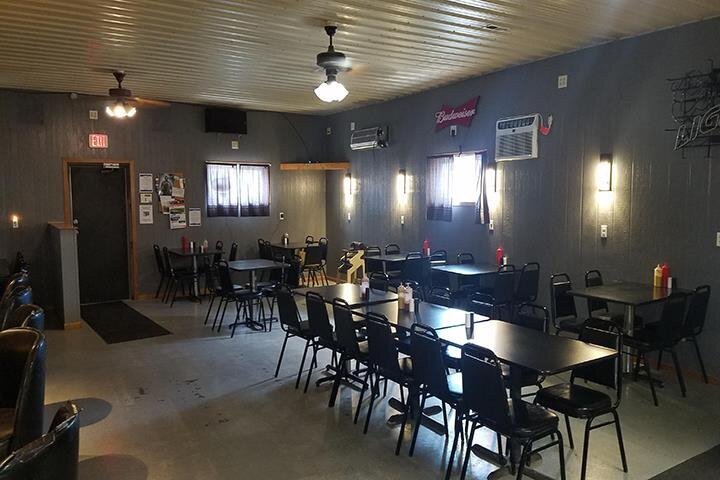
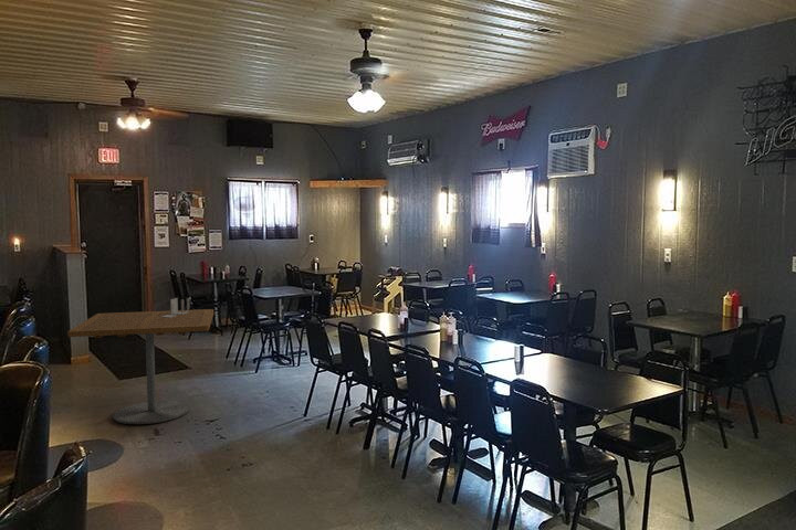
+ phone stand (175, 307)
+ dining table (150, 365)
